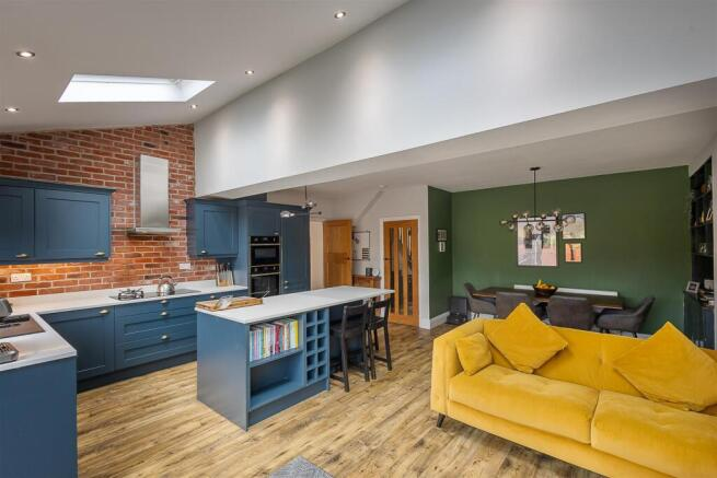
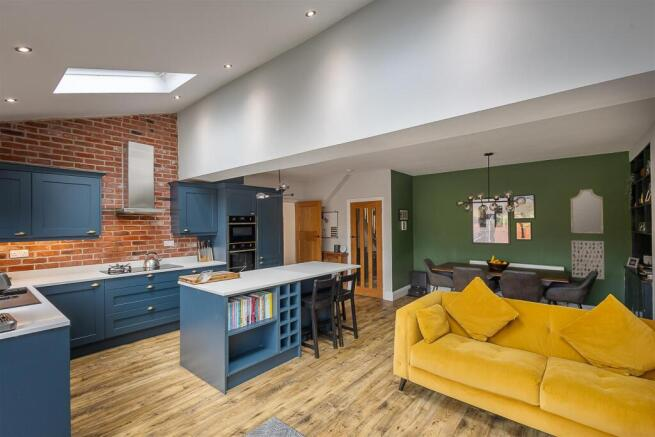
+ home mirror (586, 211)
+ wall art (587, 259)
